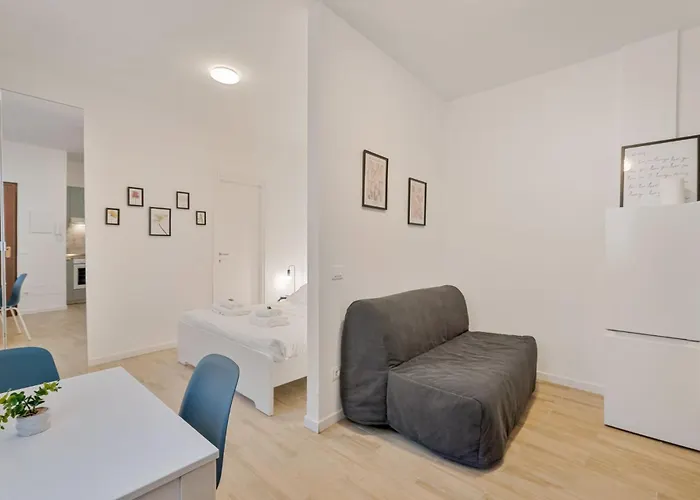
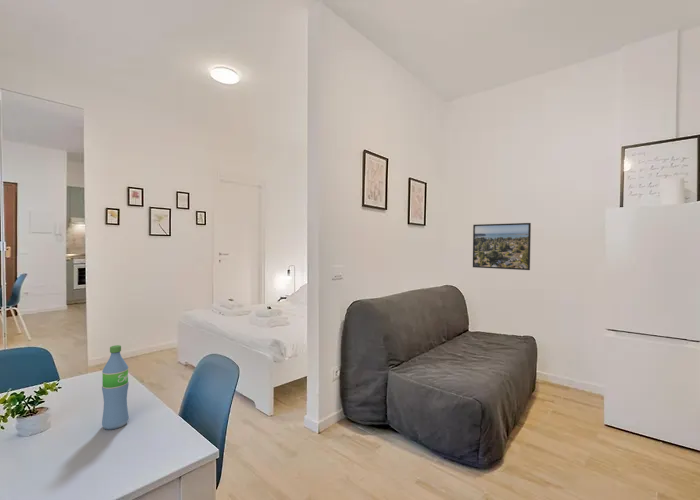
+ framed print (500, 246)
+ water bottle (115, 385)
